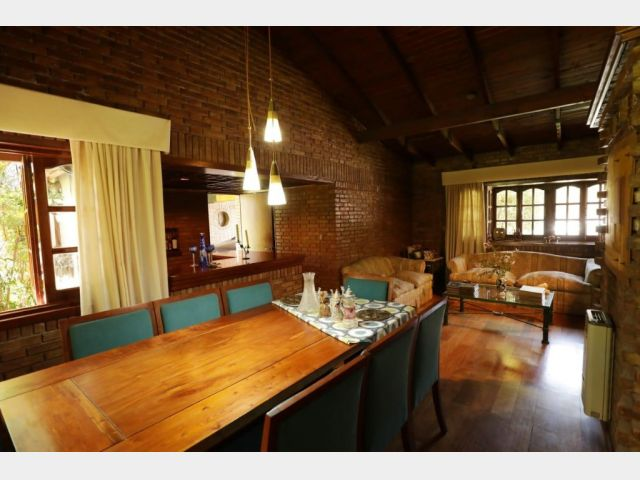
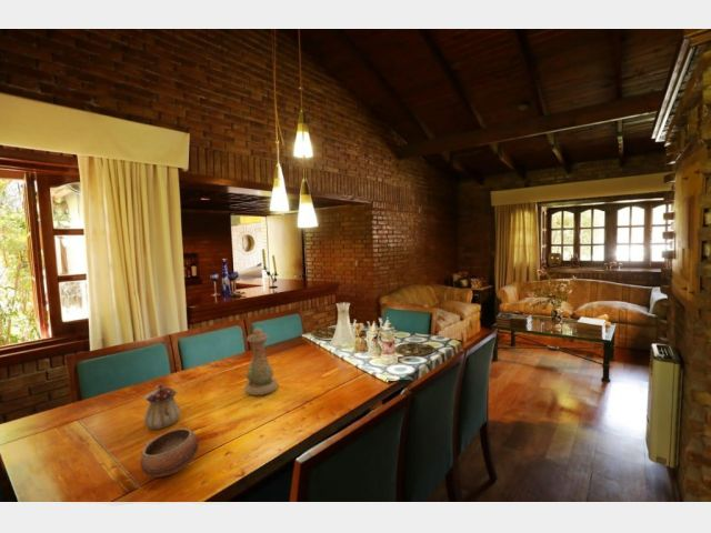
+ teapot (162, 404)
+ bowl (170, 453)
+ vase (260, 358)
